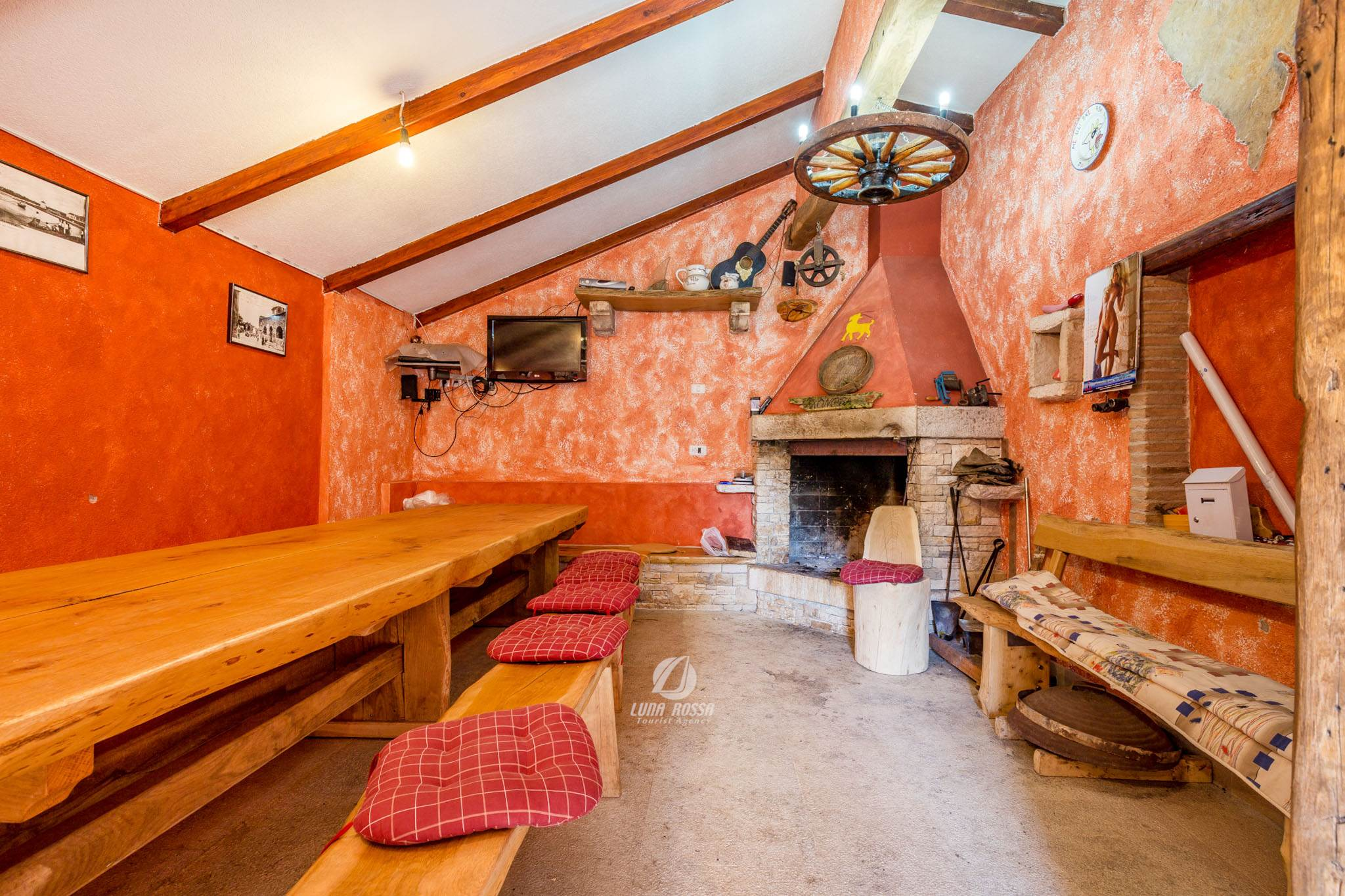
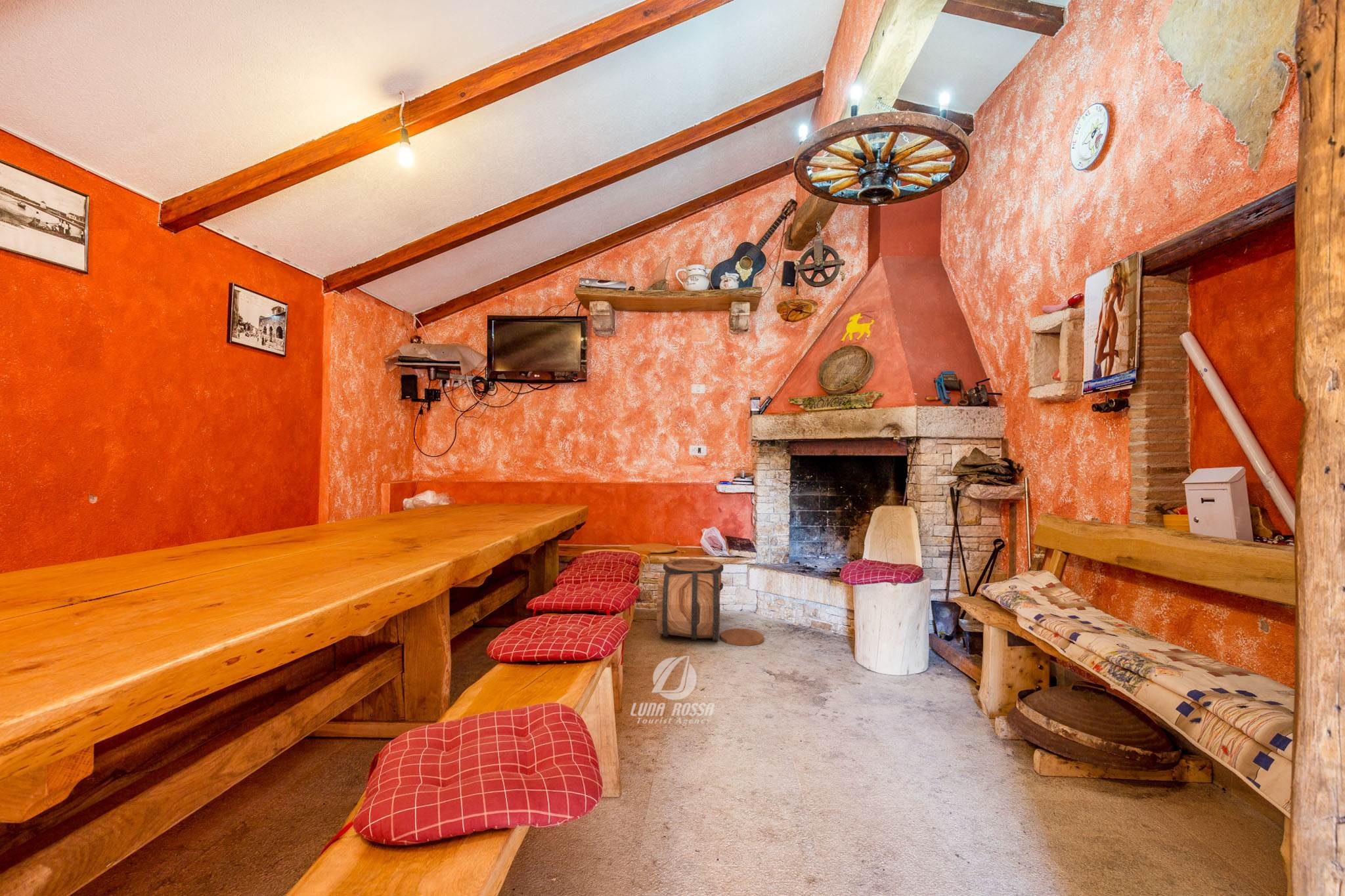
+ wooden barrel (710, 596)
